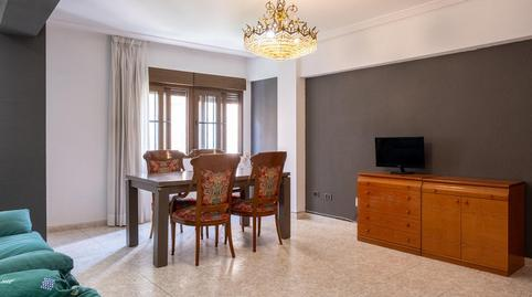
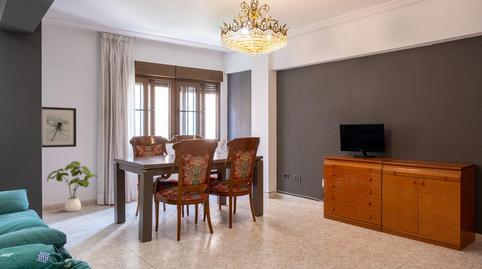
+ house plant (77, 186)
+ wall art (58, 127)
